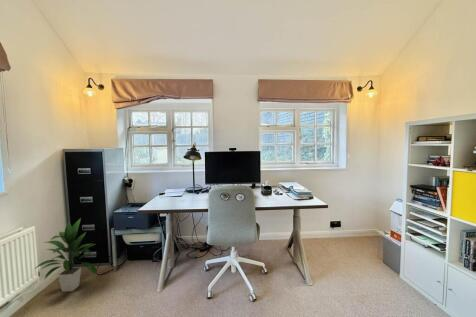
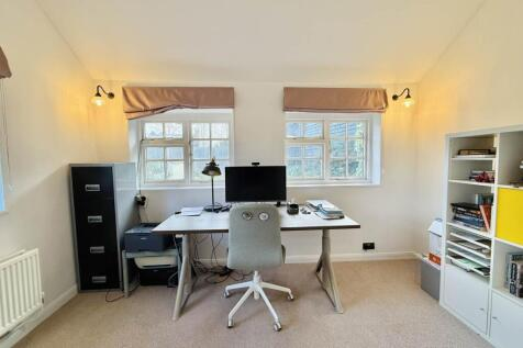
- indoor plant (71, 256)
